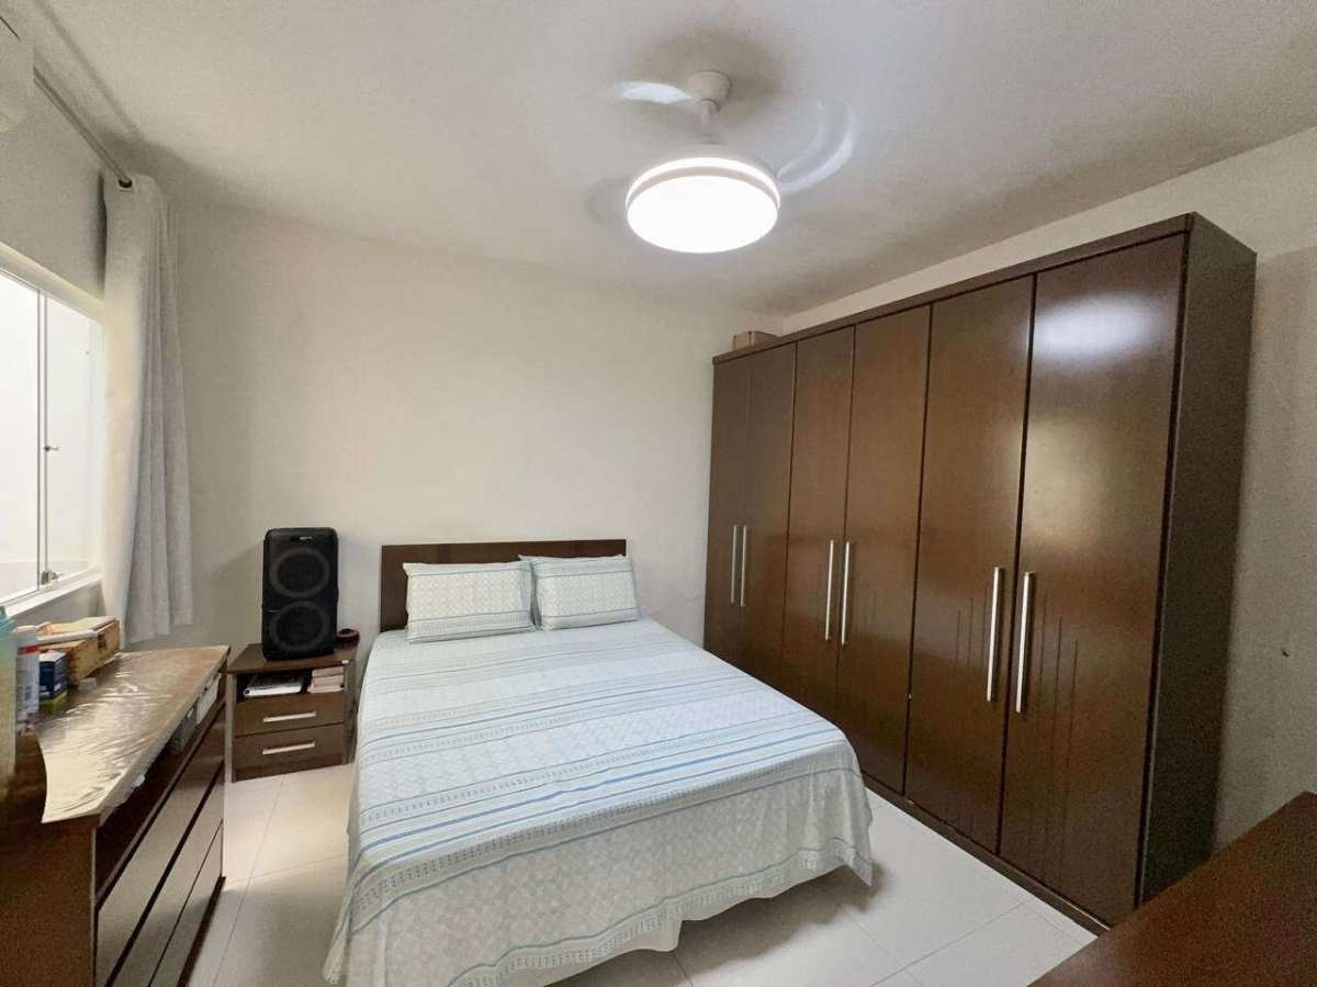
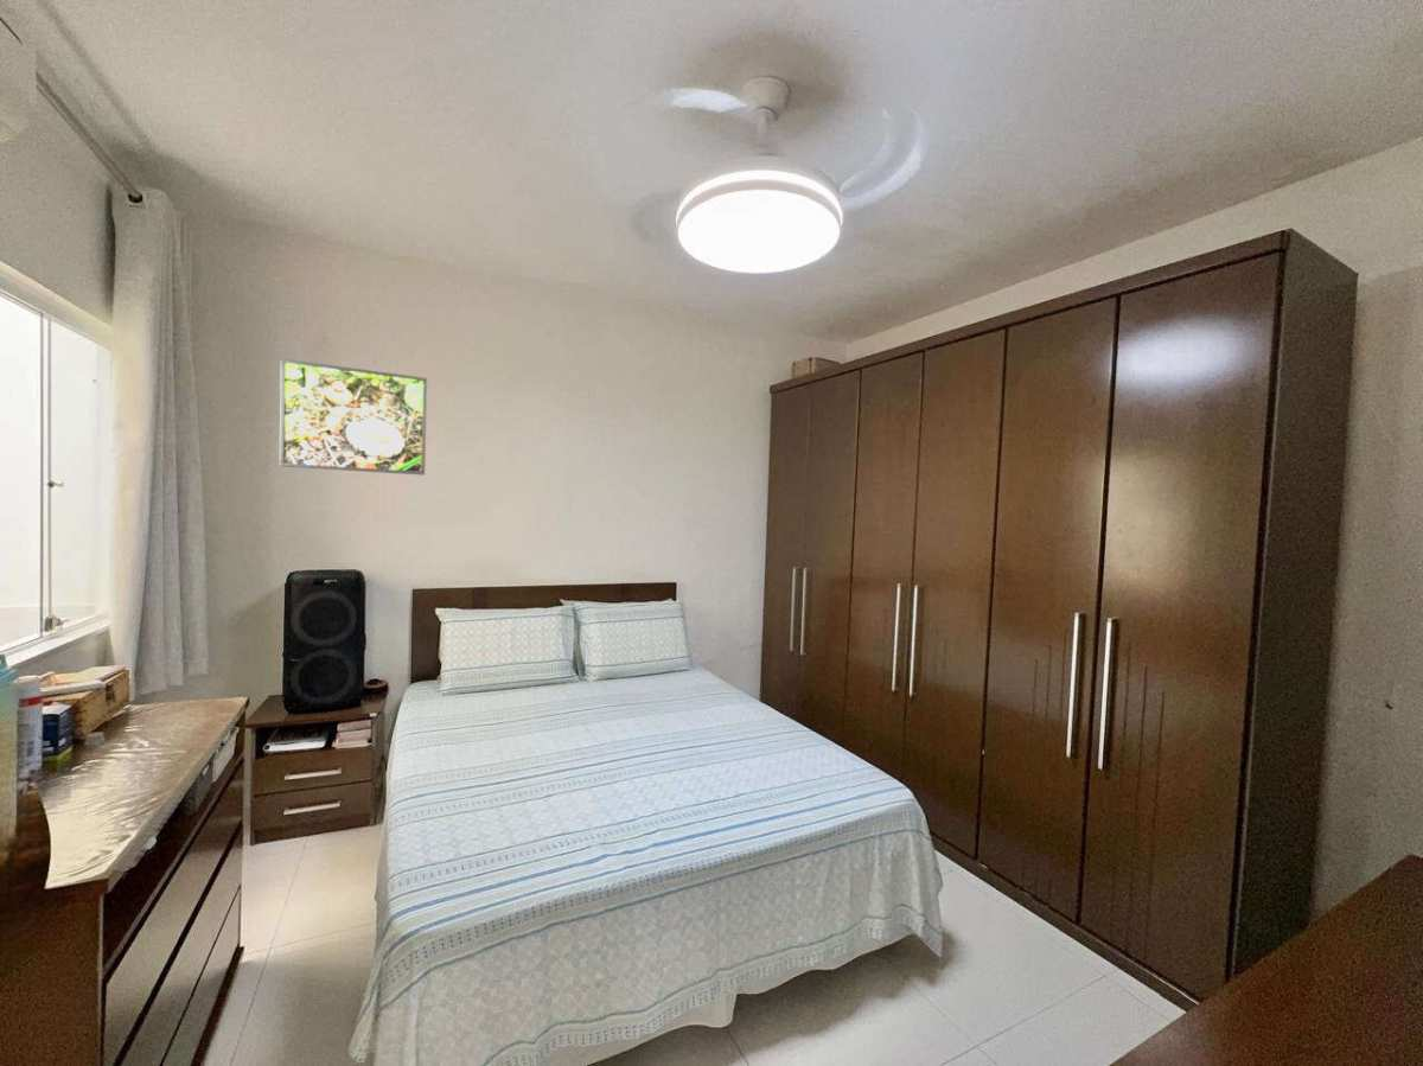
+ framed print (356, 420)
